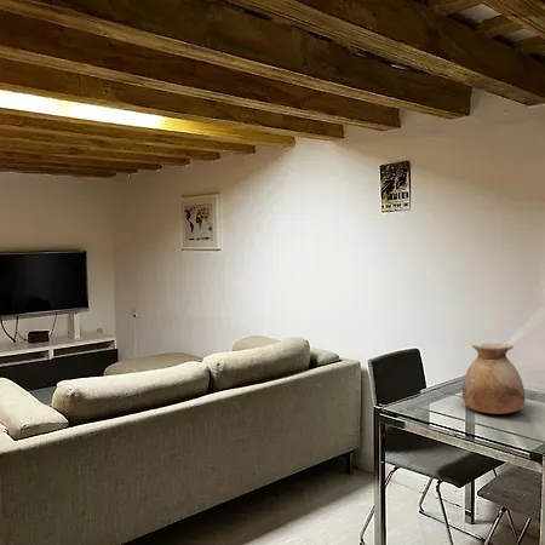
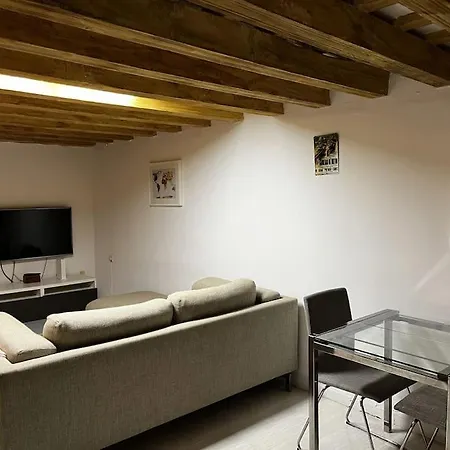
- vase (492, 377)
